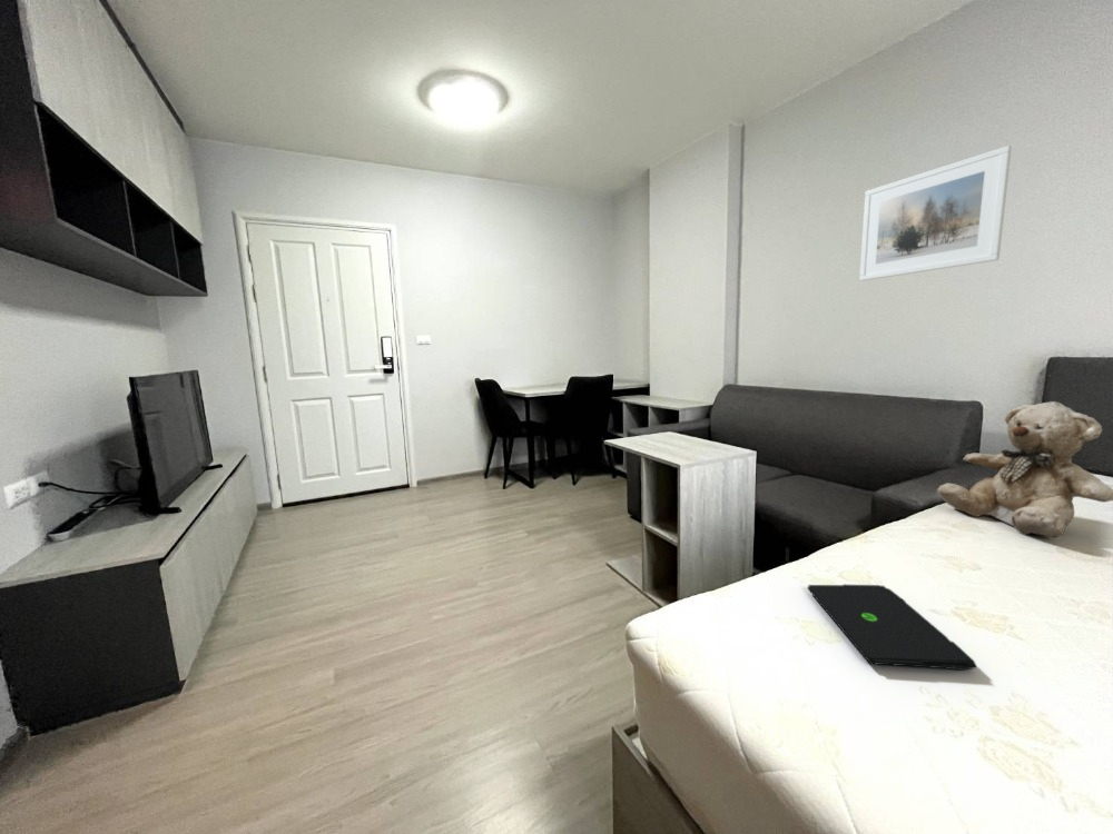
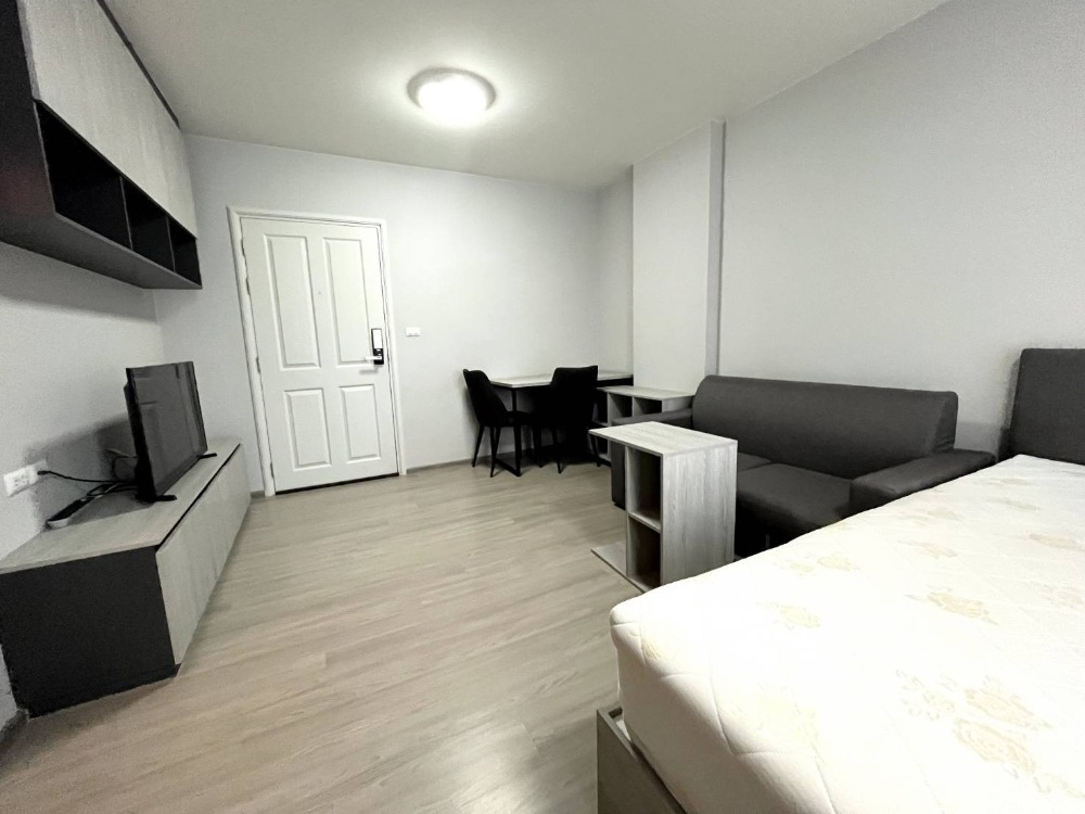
- teddy bear (1021, 464)
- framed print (925, 221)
- laptop (879, 620)
